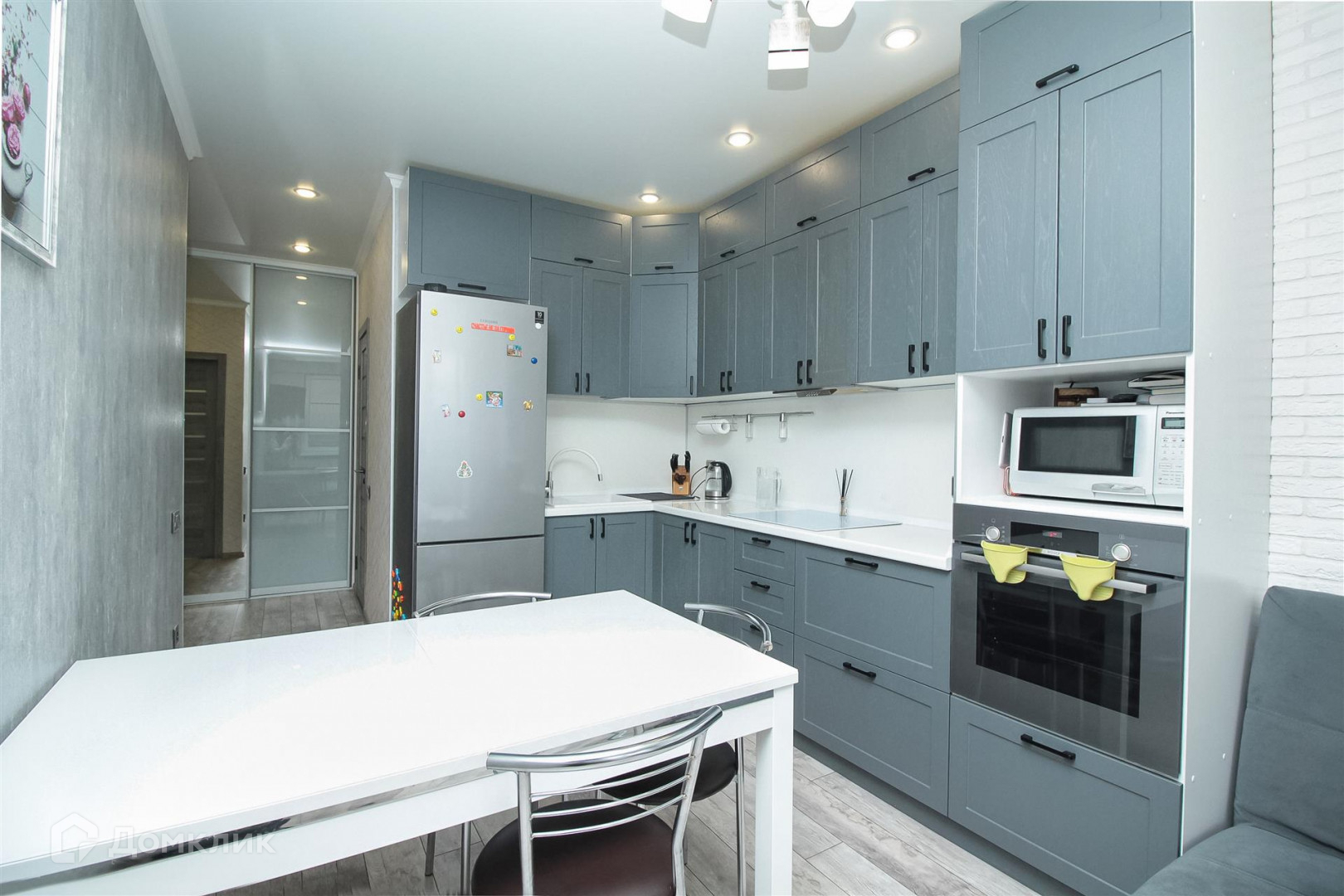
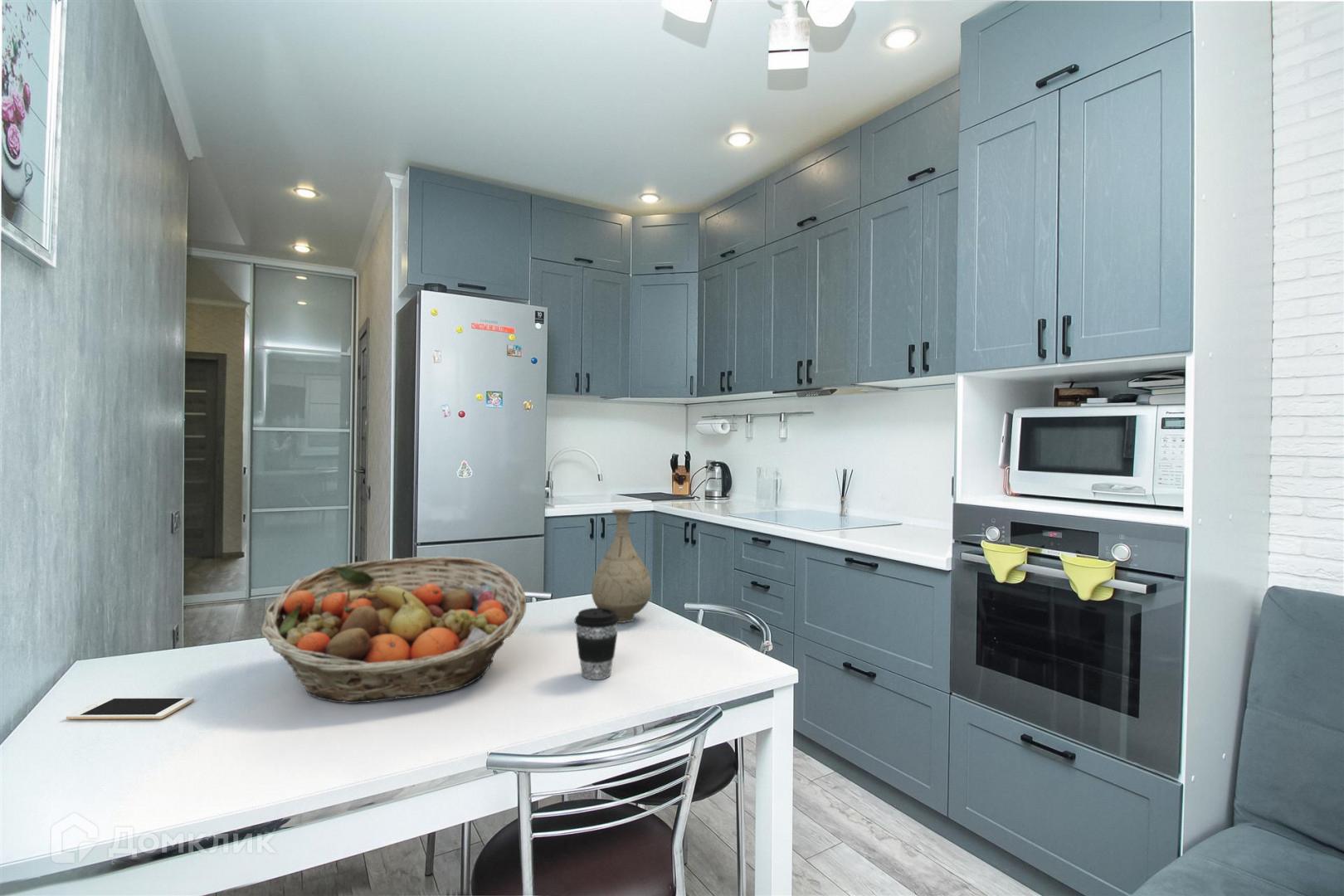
+ cell phone (132, 708)
+ fruit basket (403, 621)
+ coffee cup (596, 643)
+ vase (621, 564)
